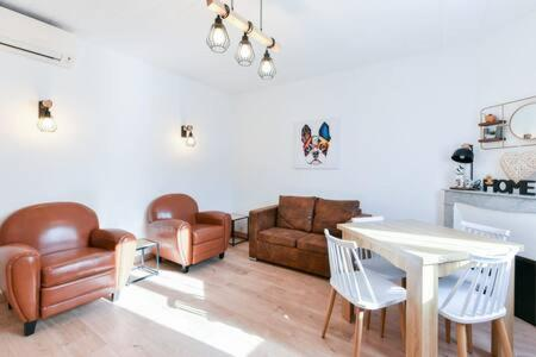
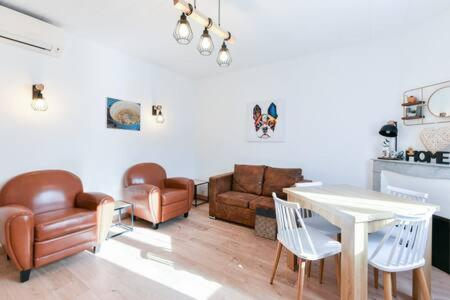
+ bag (265, 221)
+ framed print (124, 115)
